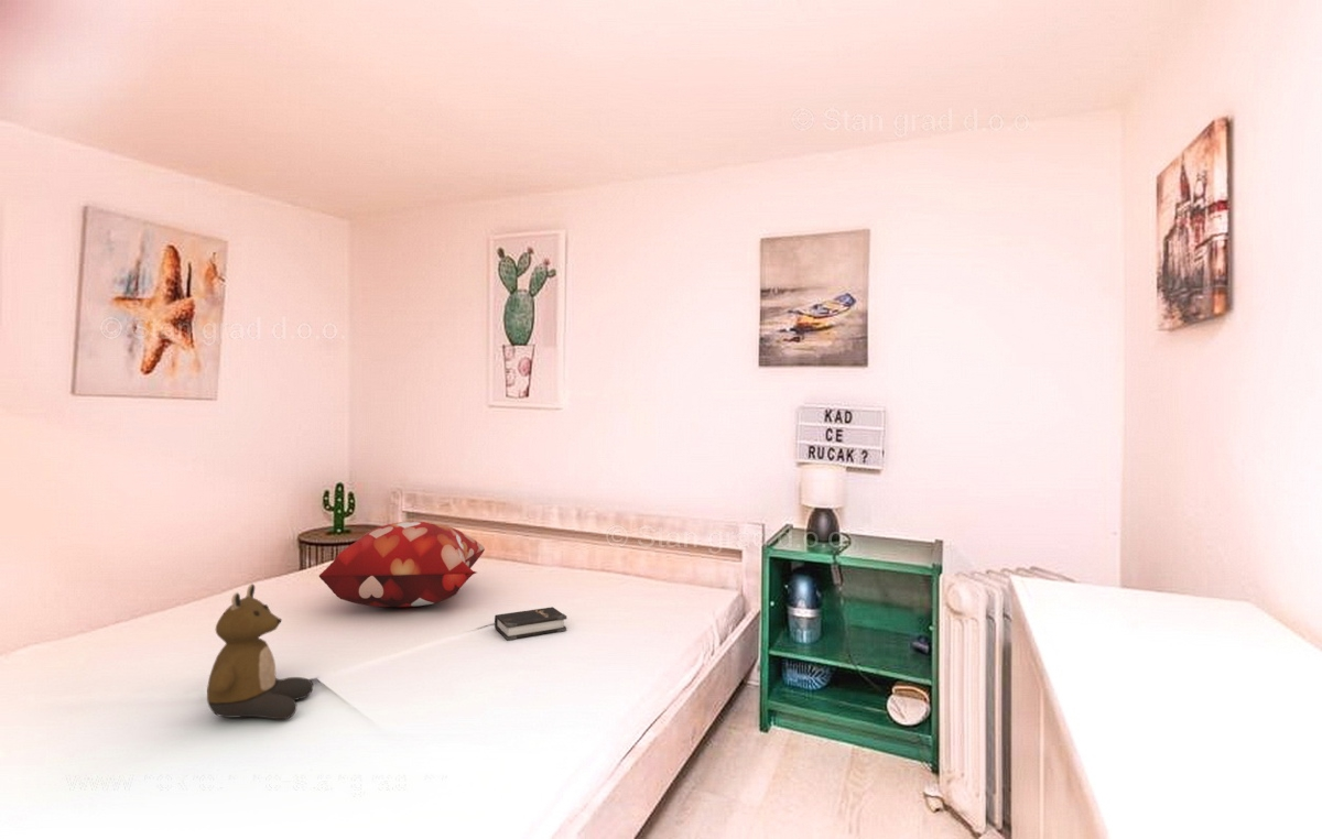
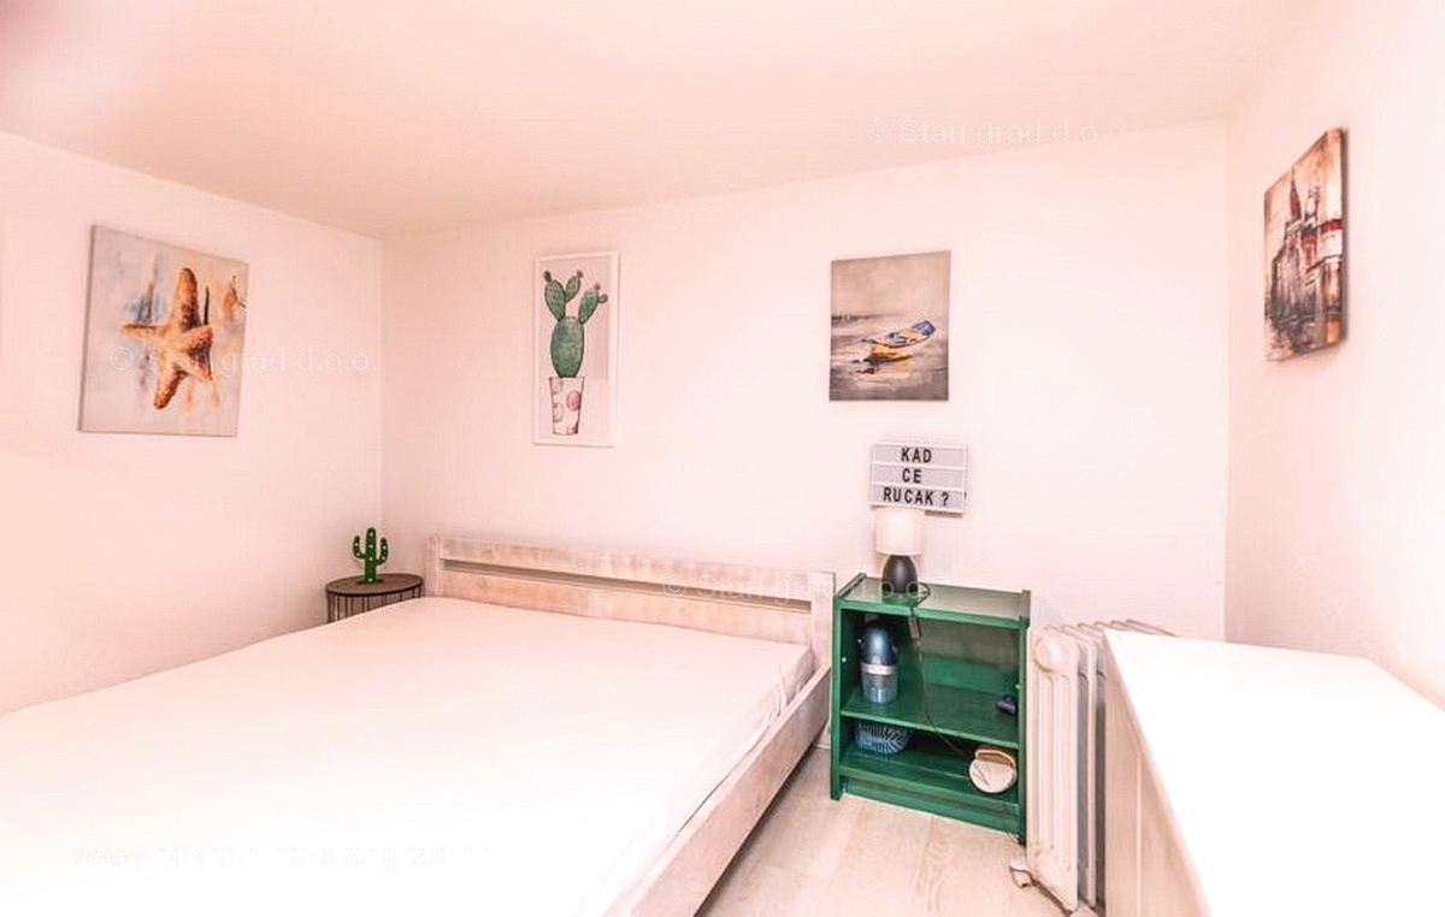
- decorative pillow (412, 560)
- bear (262, 649)
- hardback book (530, 622)
